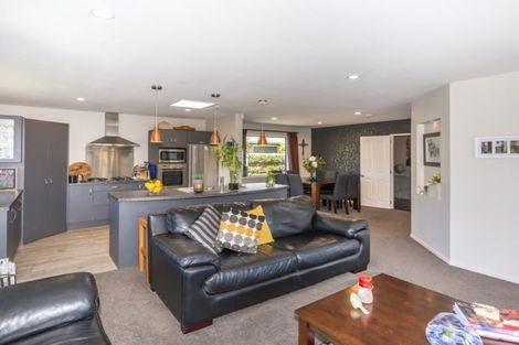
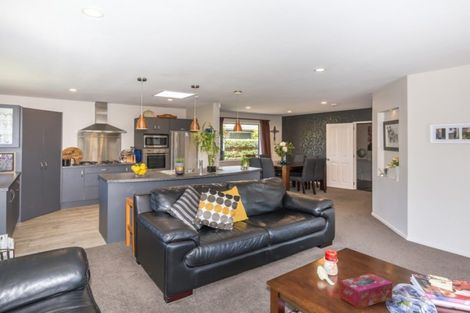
+ tissue box (365, 289)
